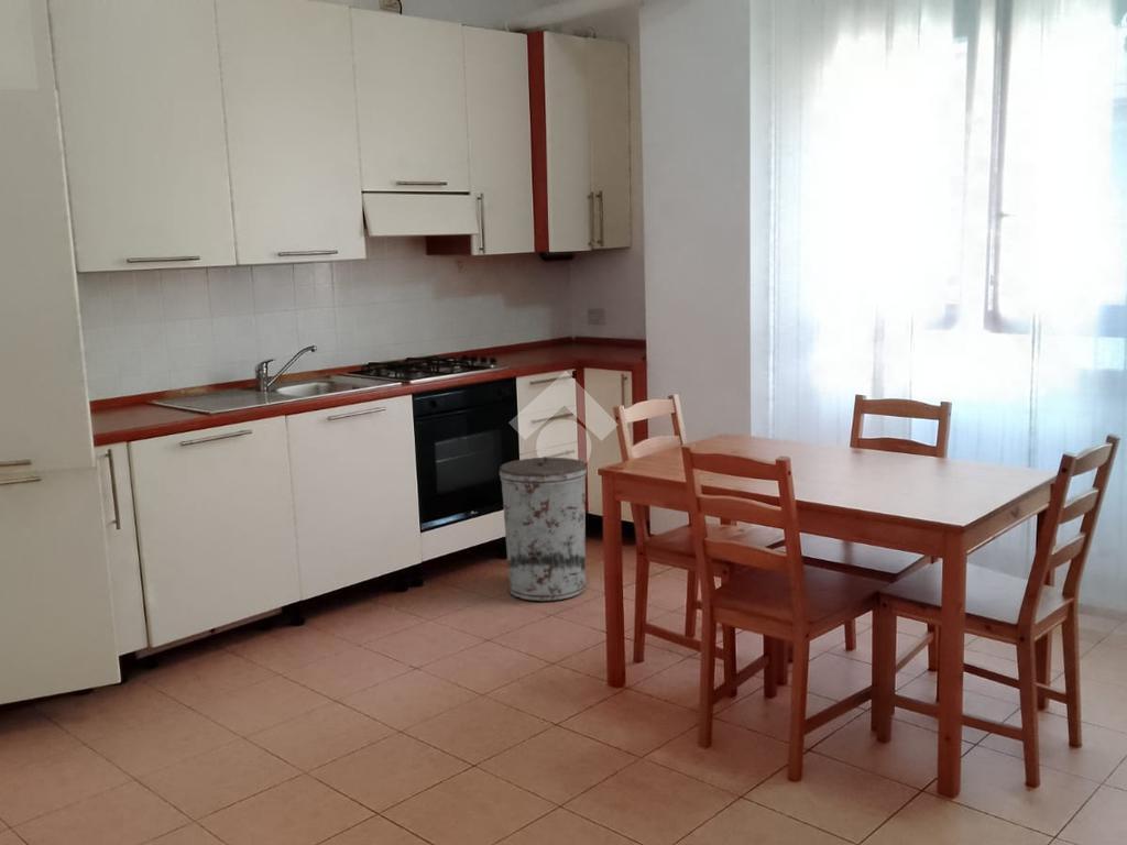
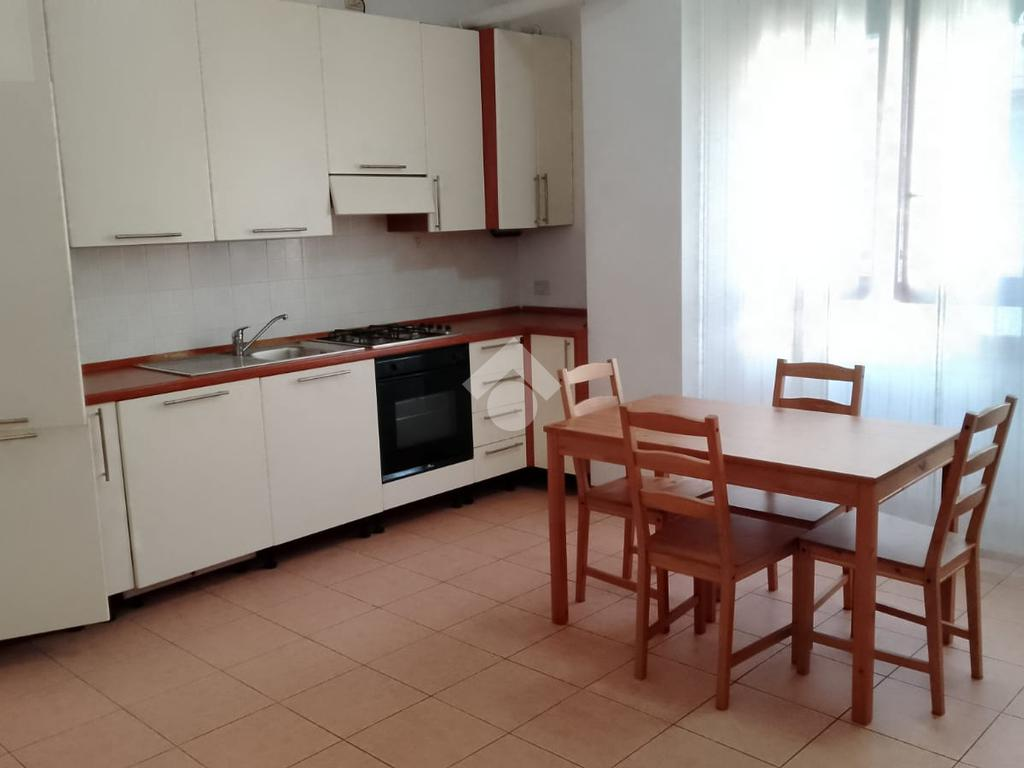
- trash can (545, 524)
